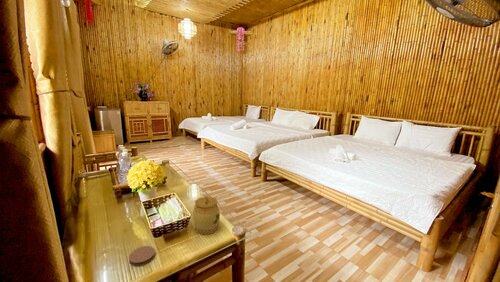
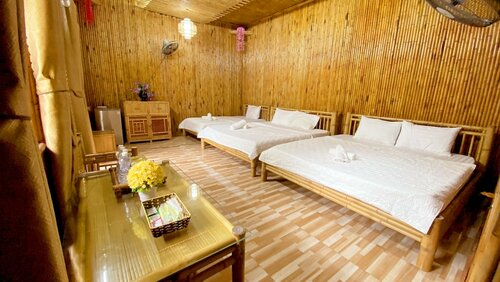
- coaster (142, 255)
- jar (206, 211)
